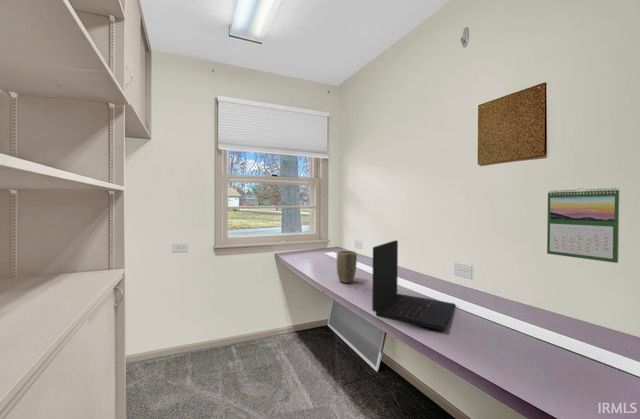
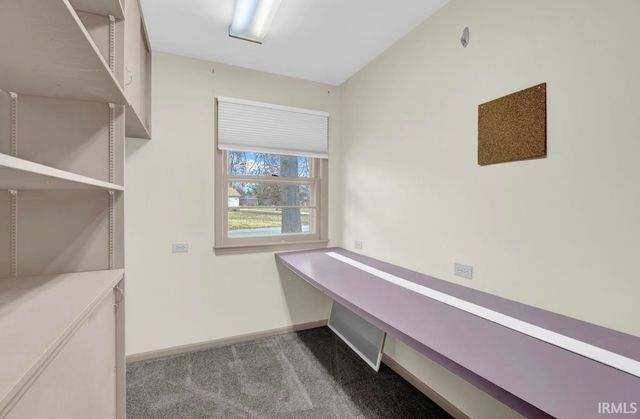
- laptop (413, 296)
- plant pot (346, 266)
- calendar (580, 223)
